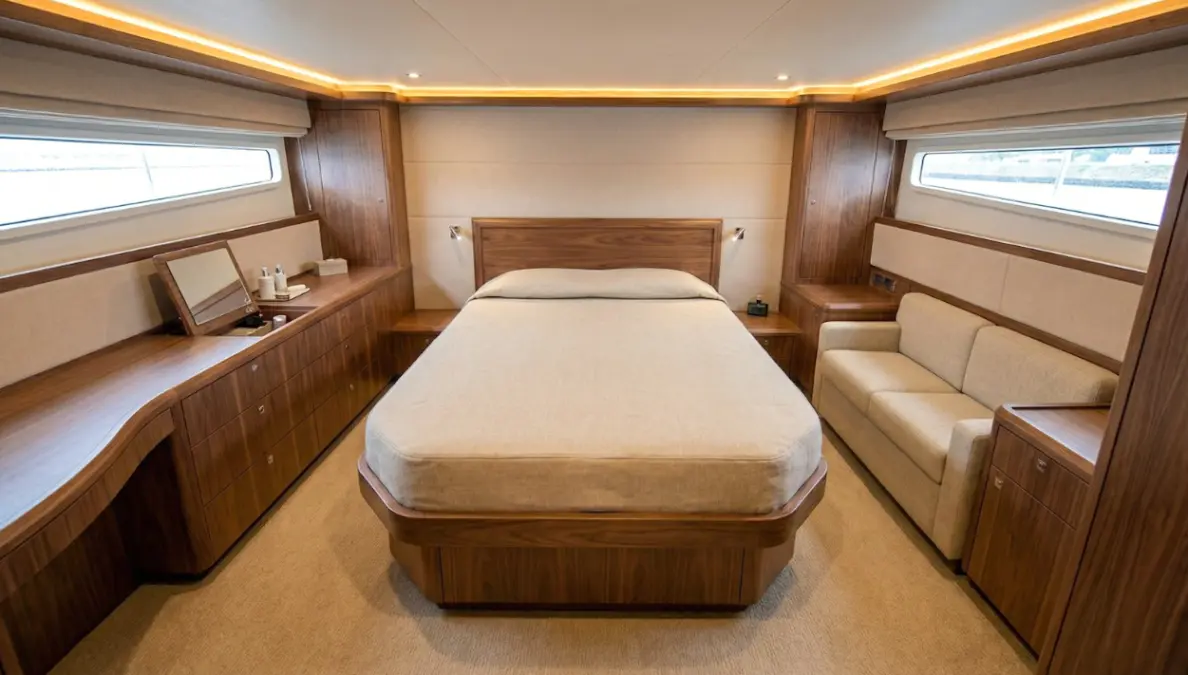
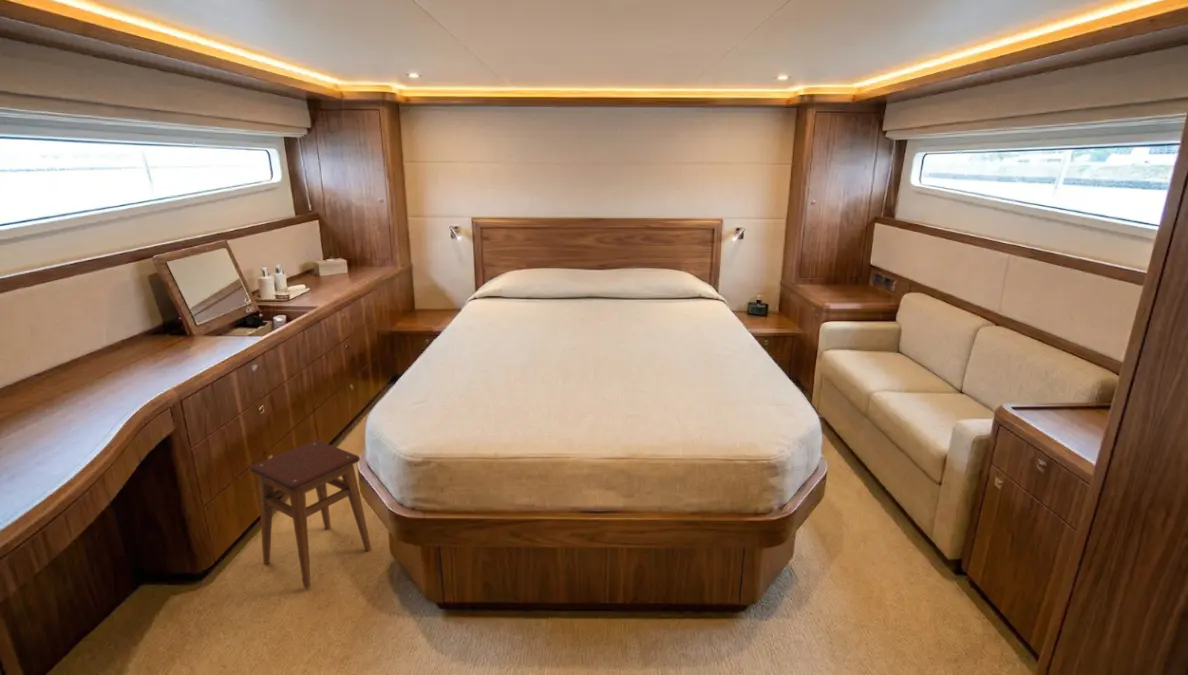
+ stool (312, 509)
